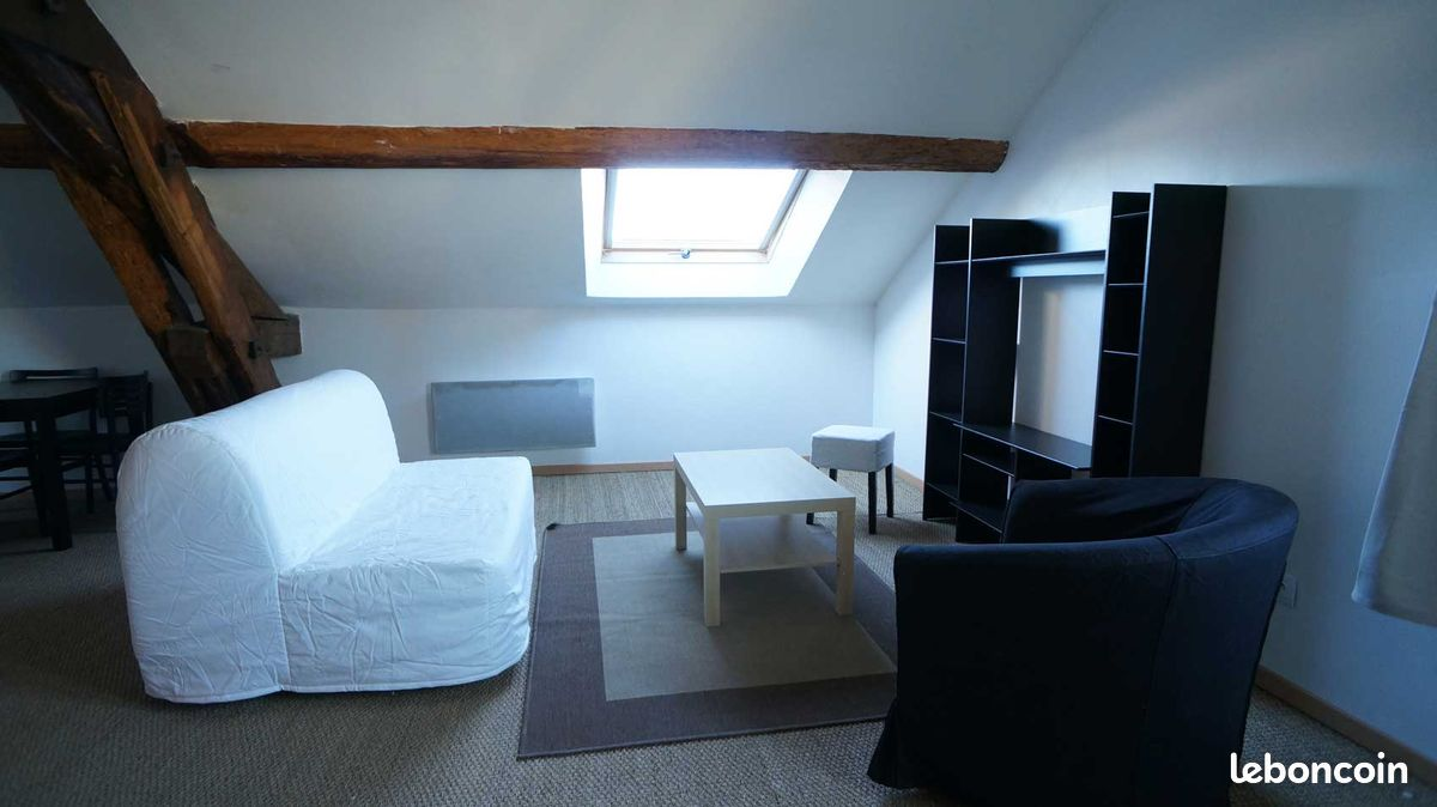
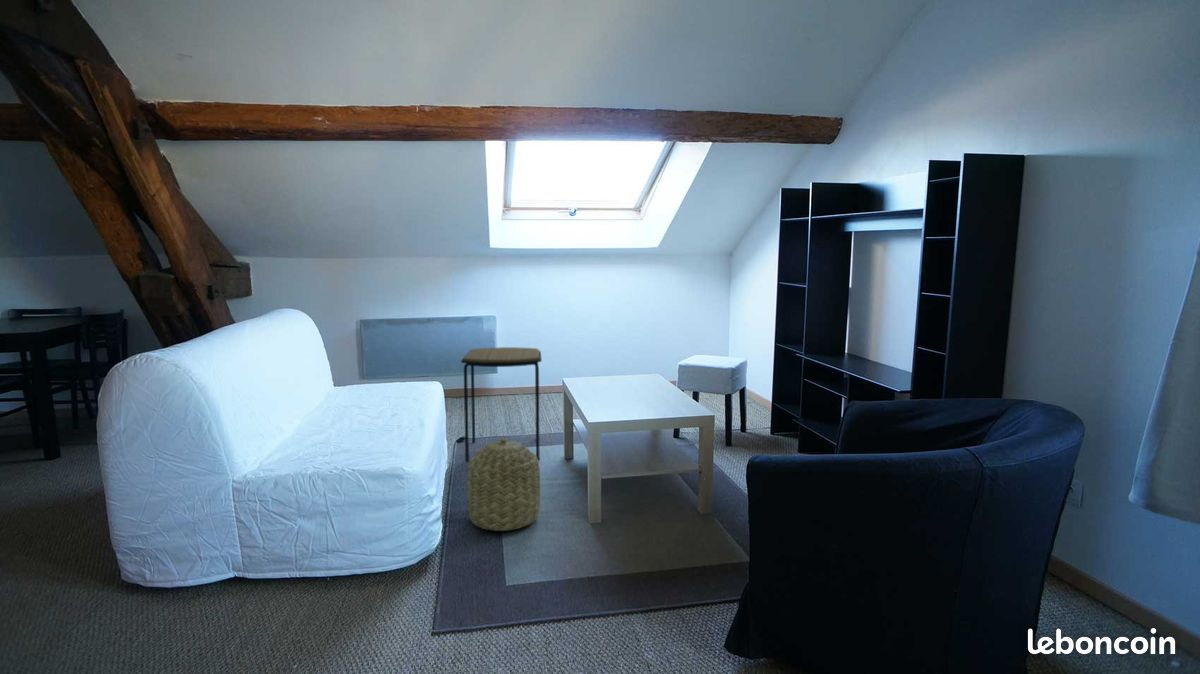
+ side table (474, 402)
+ basket (503, 479)
